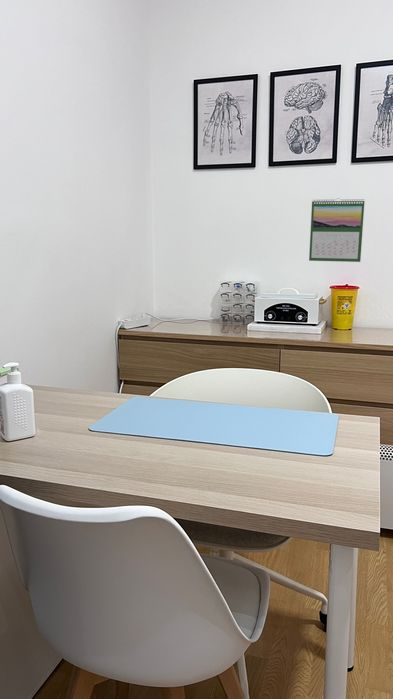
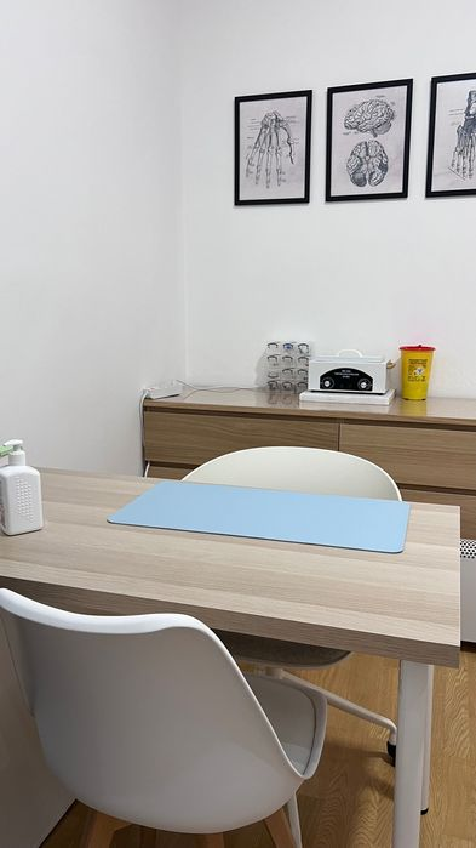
- calendar (336, 230)
